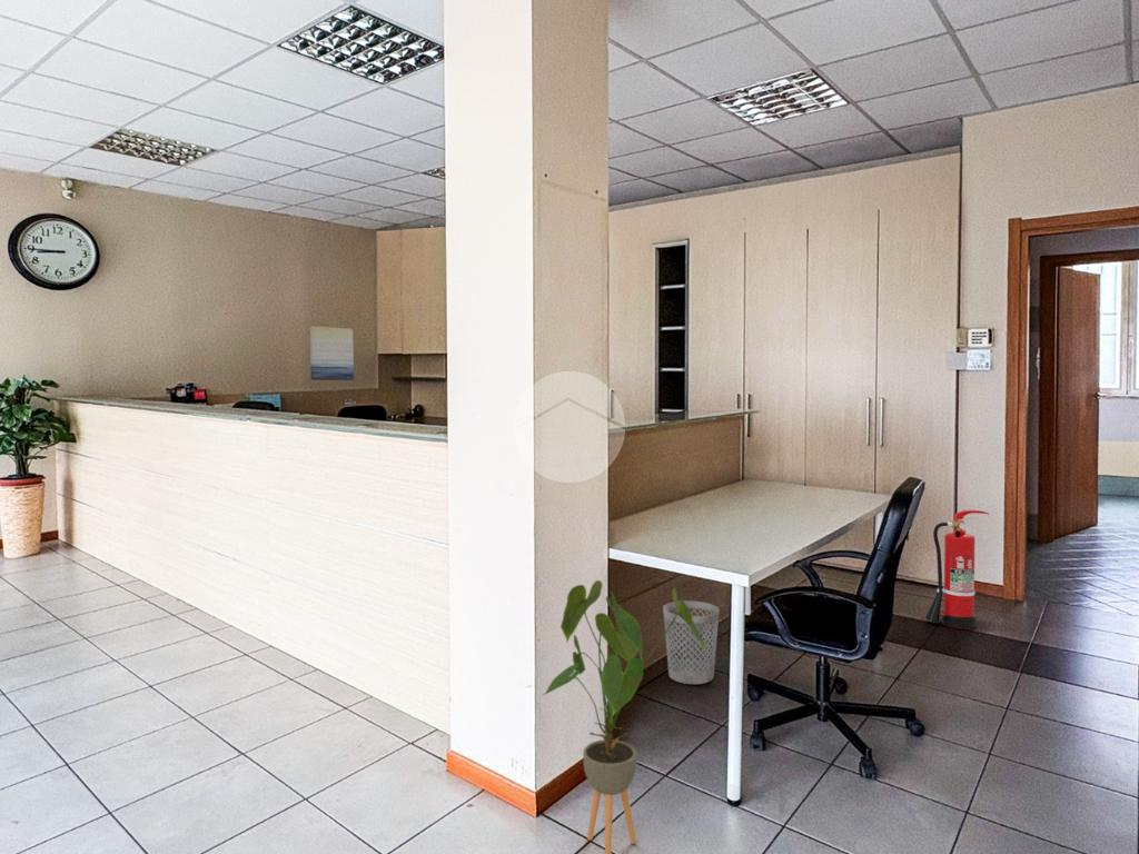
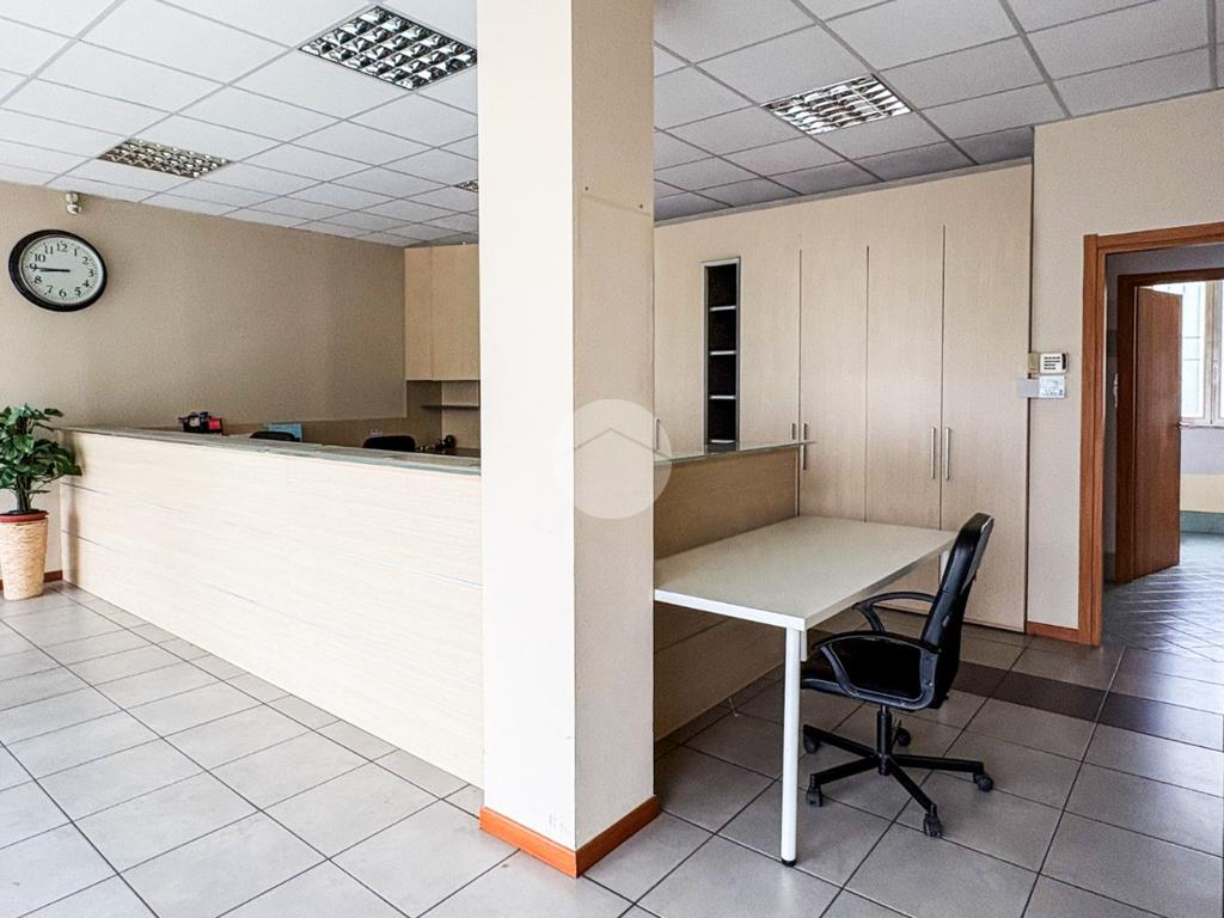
- house plant (610, 712)
- wall art (331, 354)
- wastebasket (691, 642)
- fire extinguisher (957, 567)
